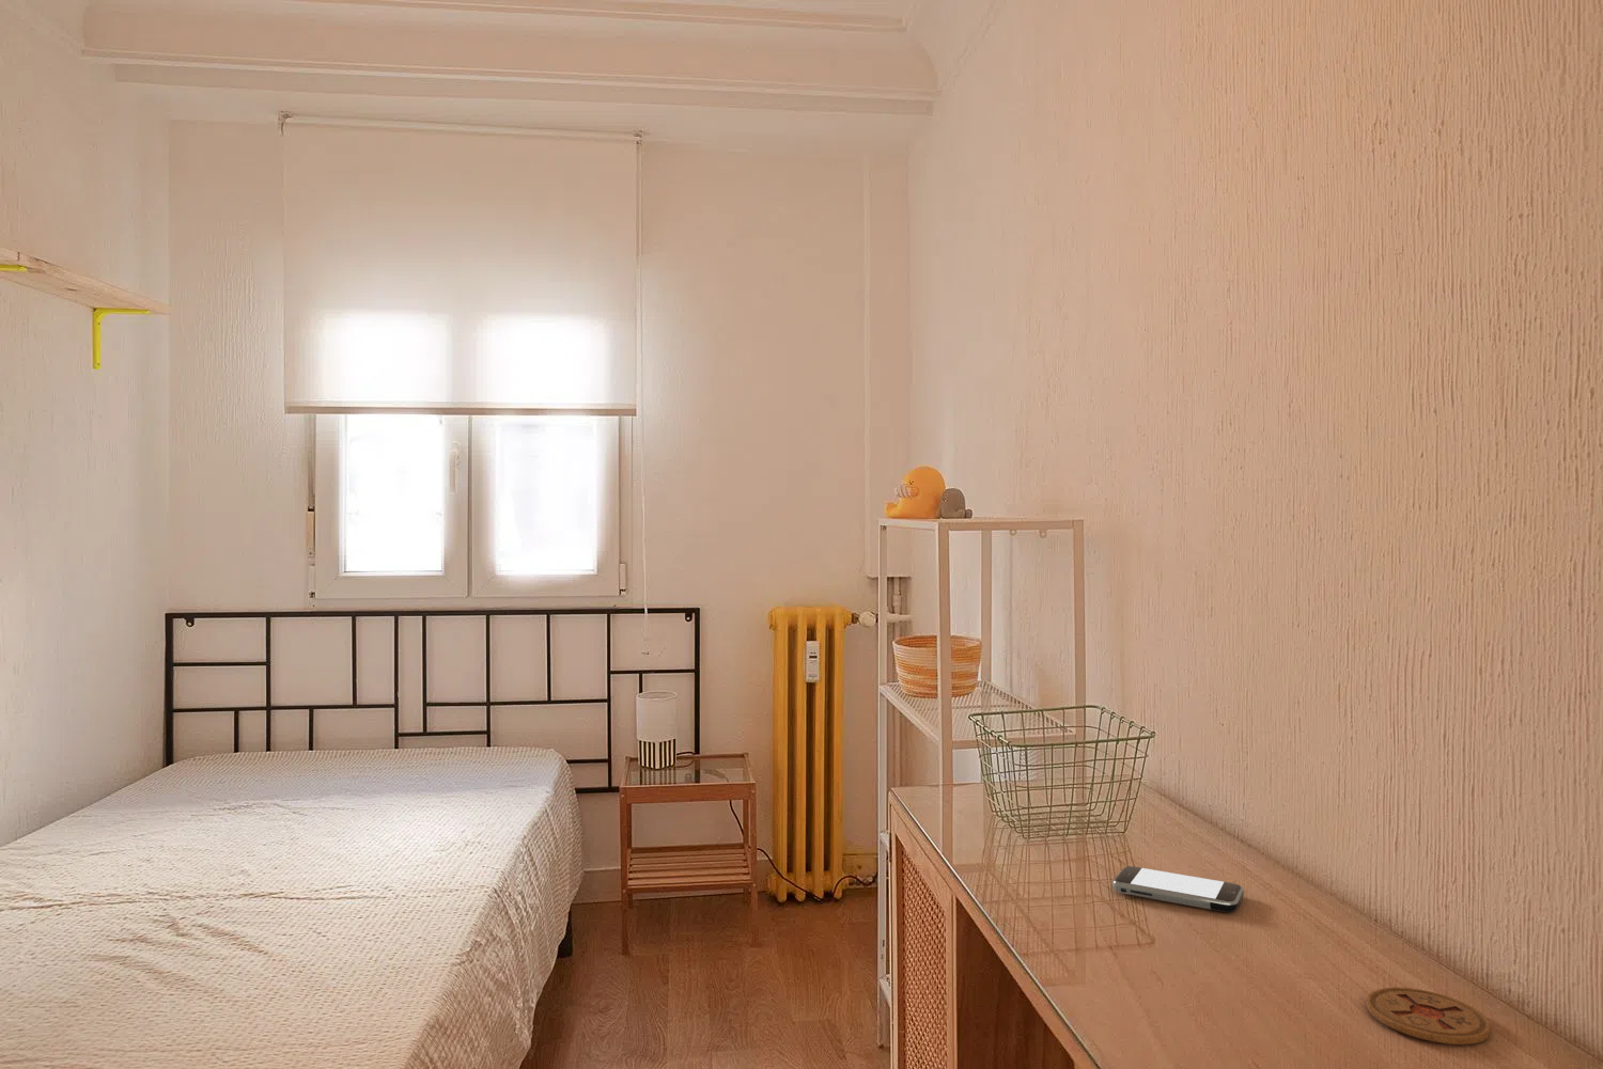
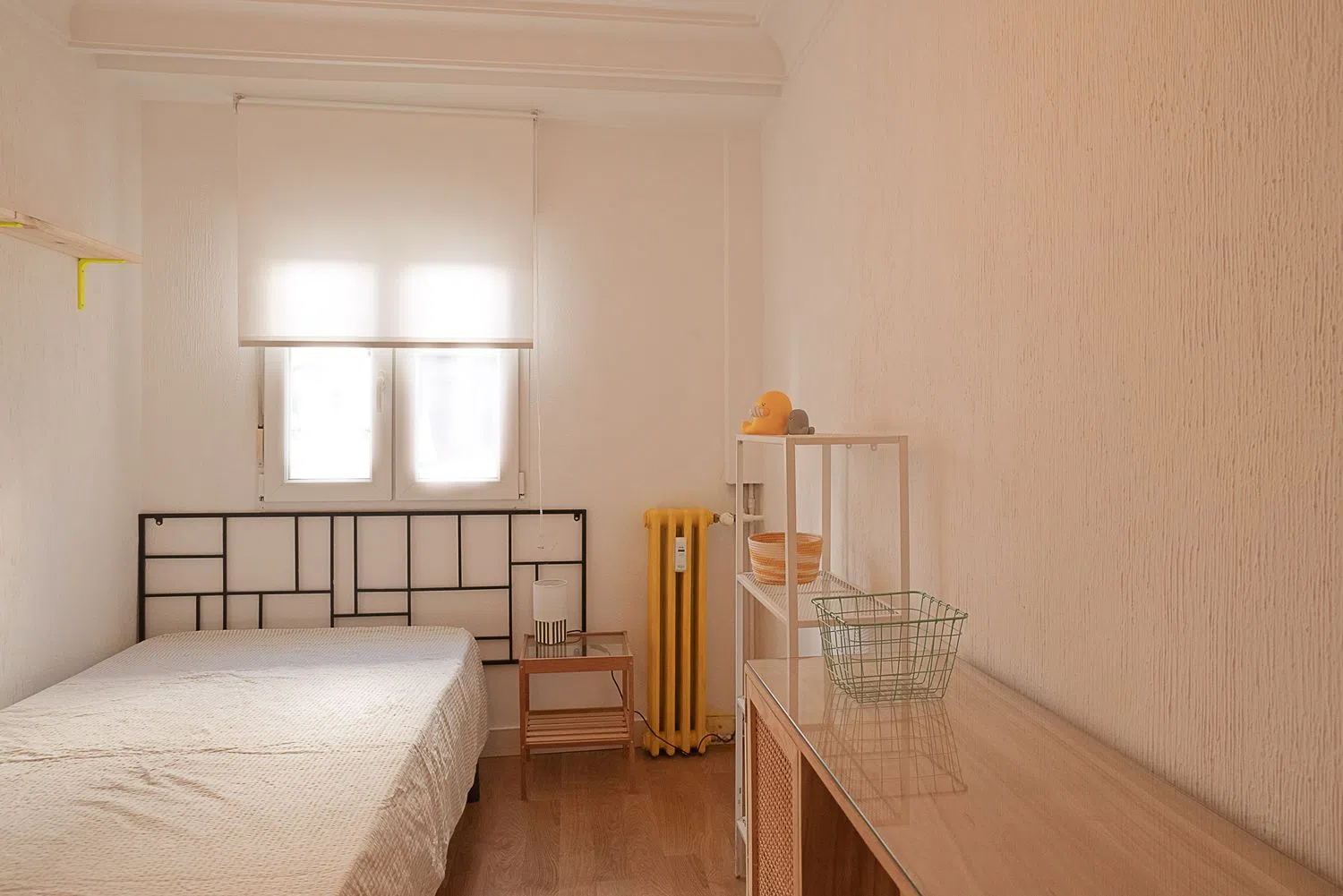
- smartphone (1177, 889)
- coaster (1426, 1013)
